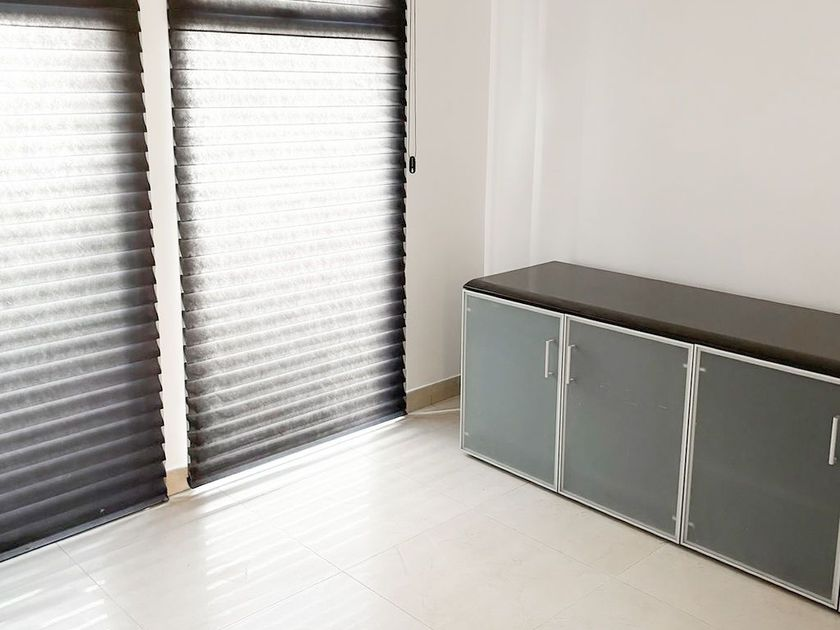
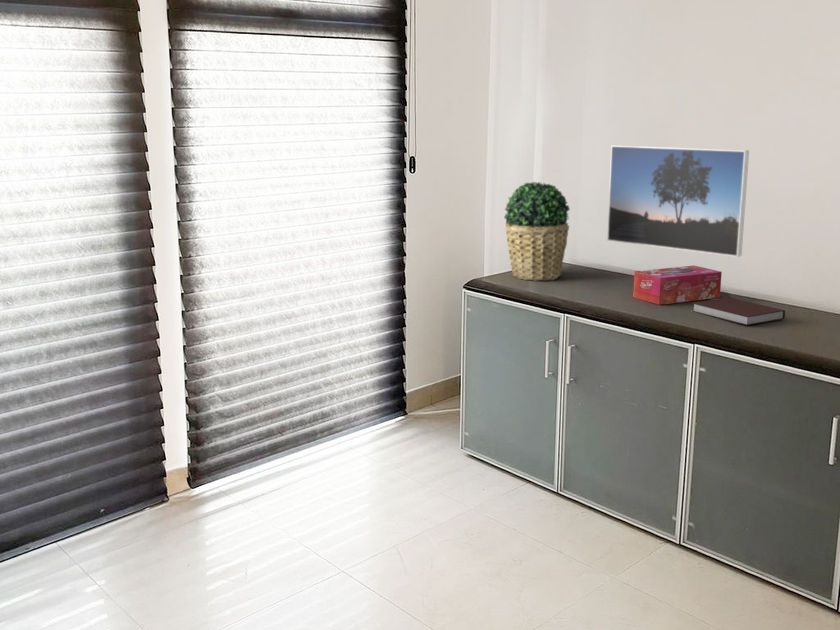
+ tissue box (677, 284)
+ notebook (737, 310)
+ potted plant (536, 229)
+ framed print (673, 198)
